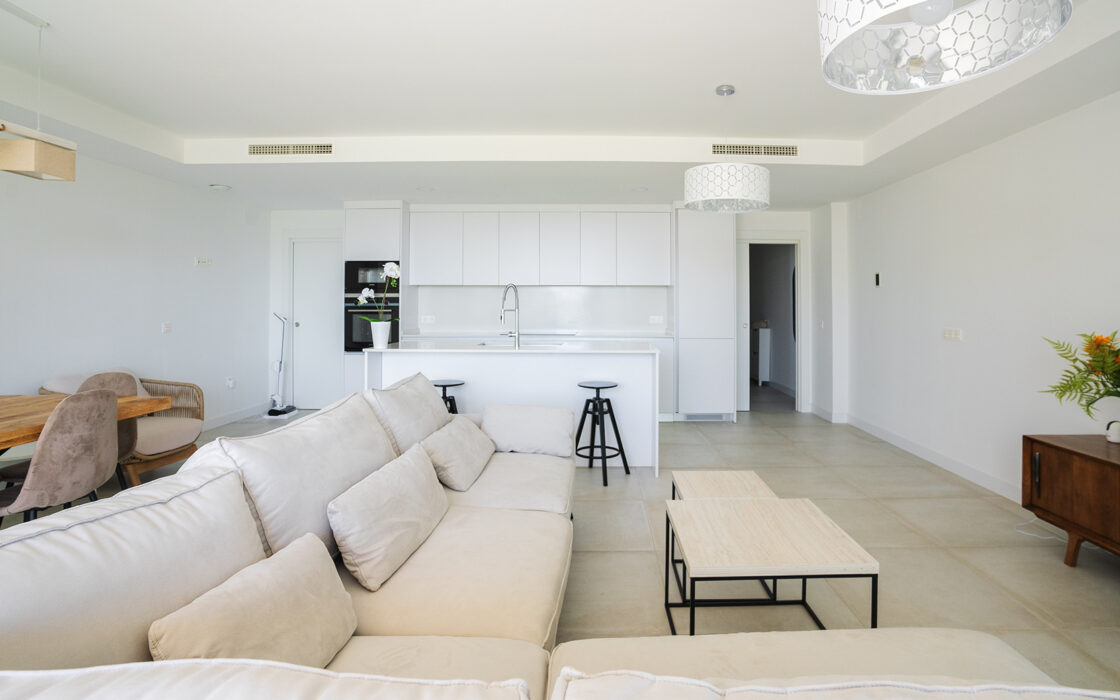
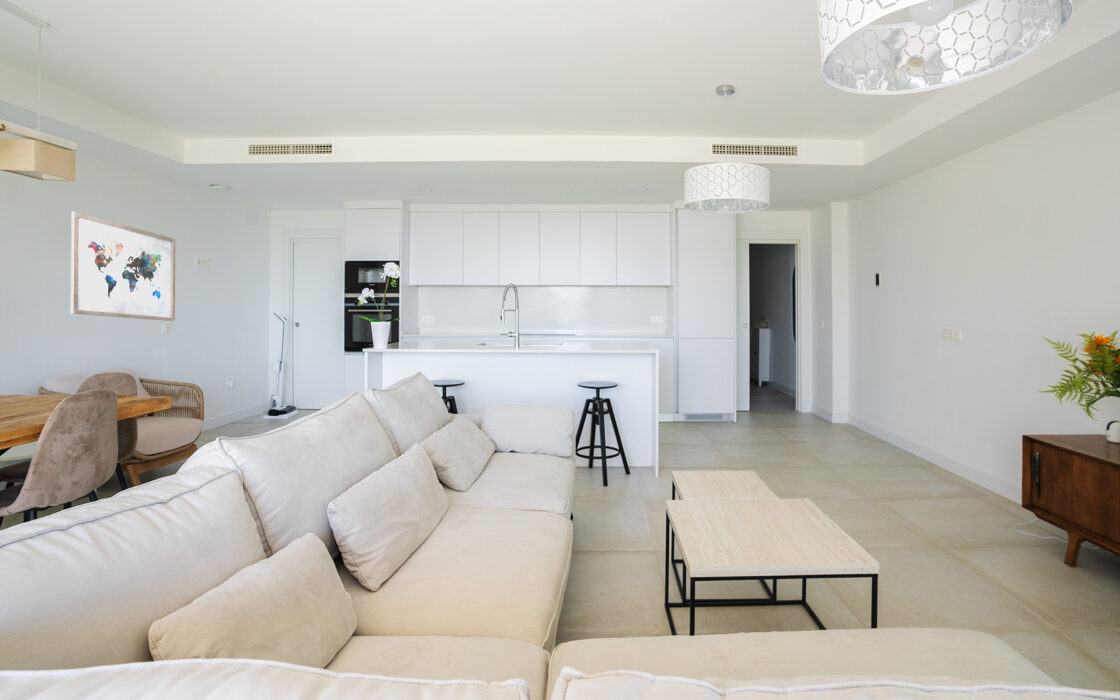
+ wall art (128, 272)
